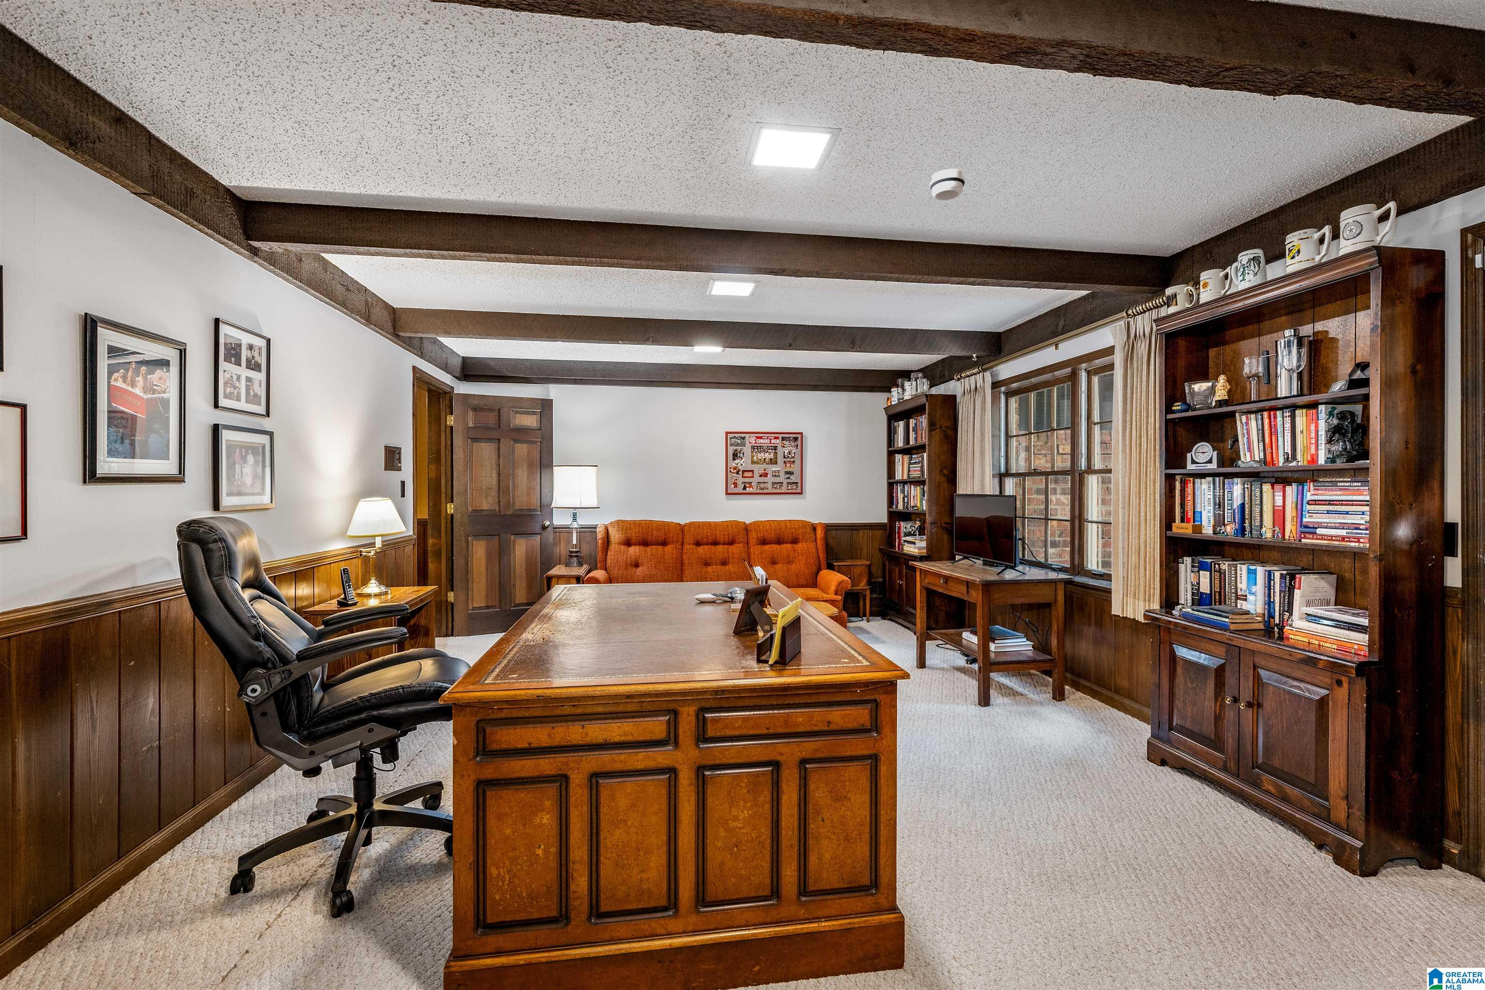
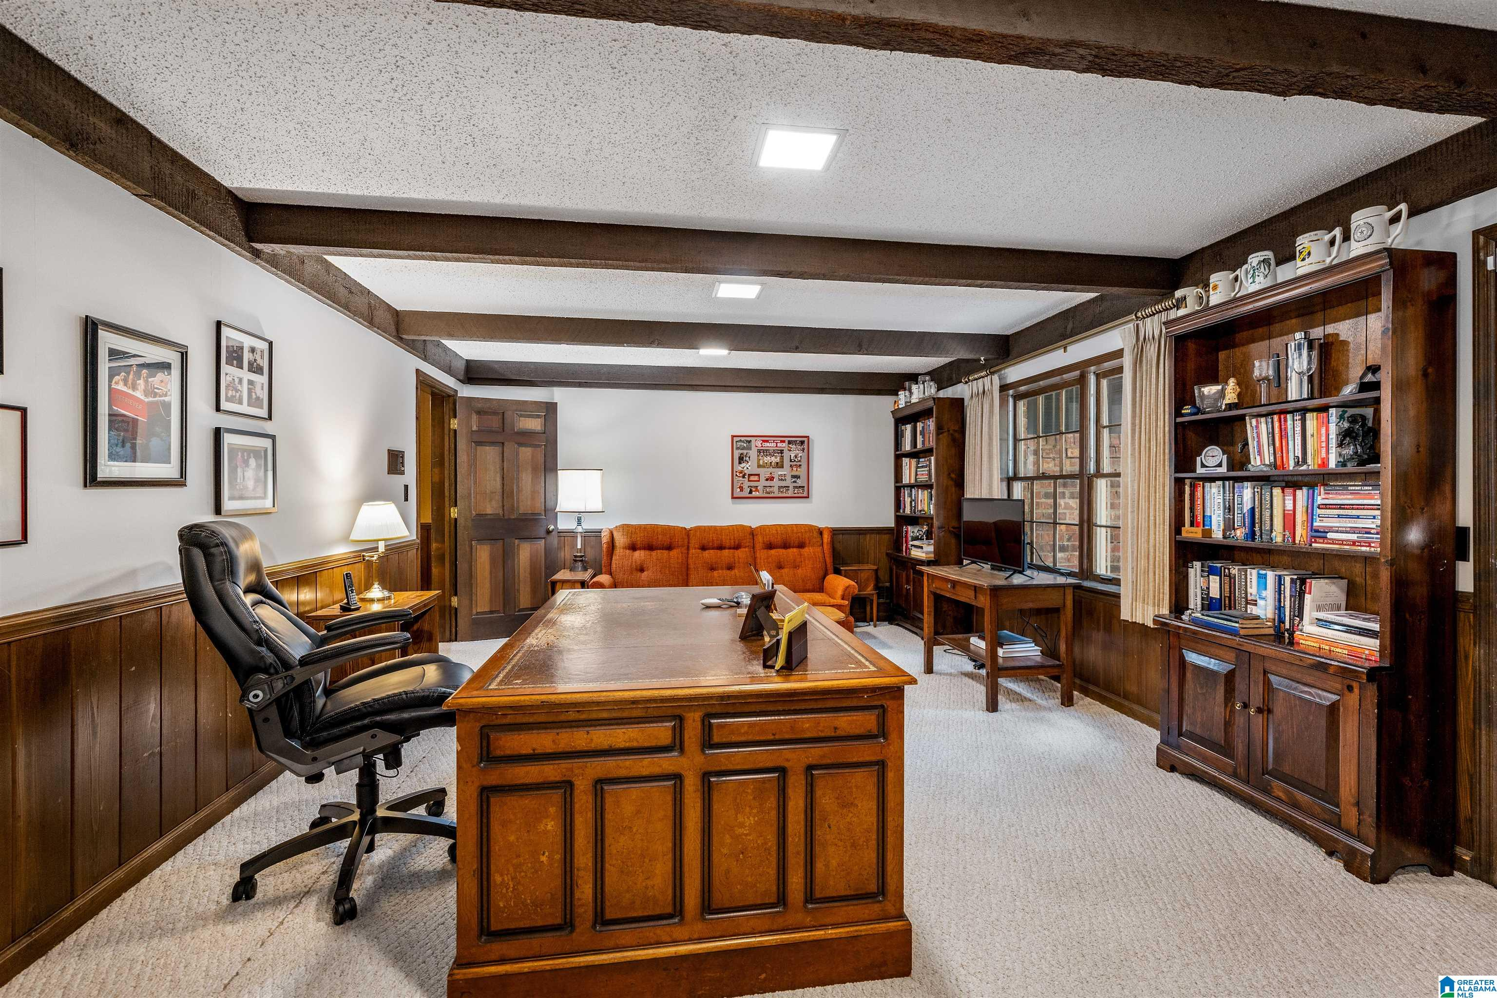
- smoke detector (947, 186)
